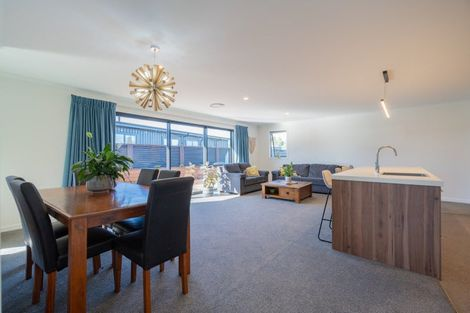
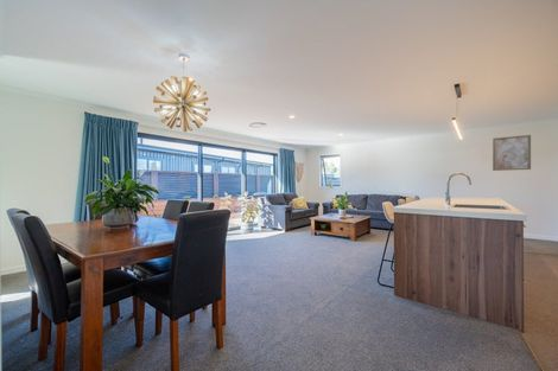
+ wall art (511, 153)
